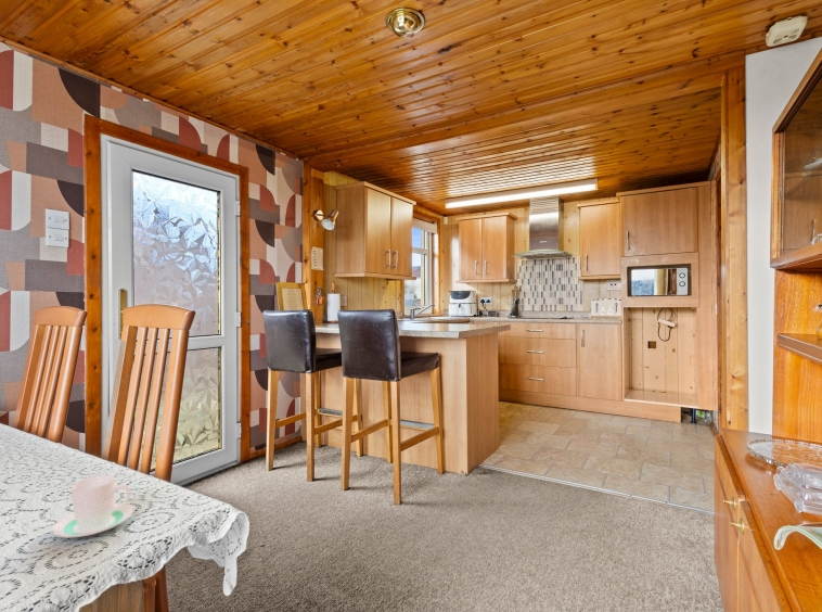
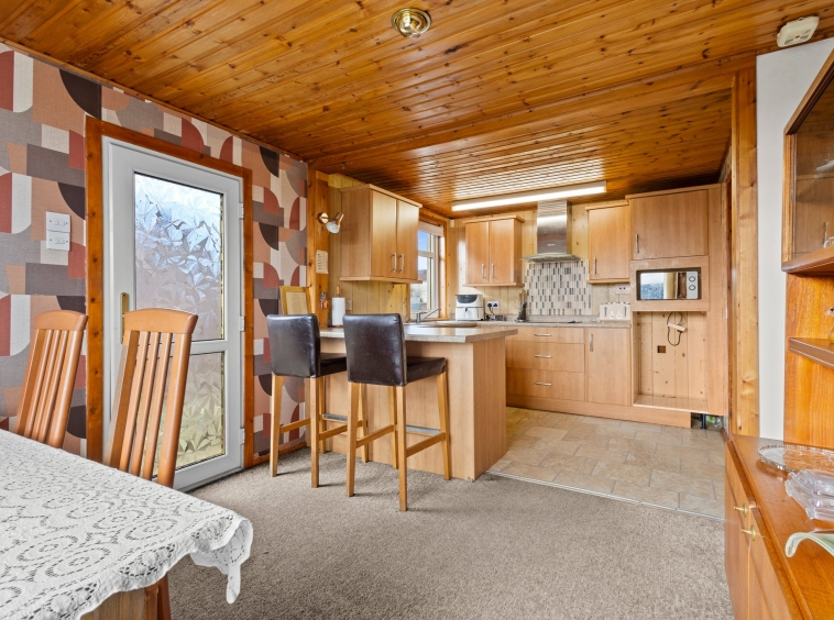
- teacup (94, 503)
